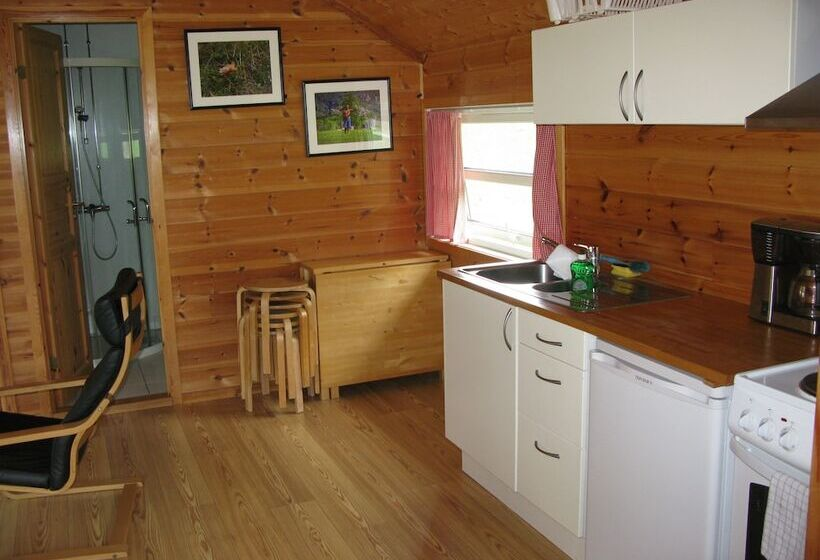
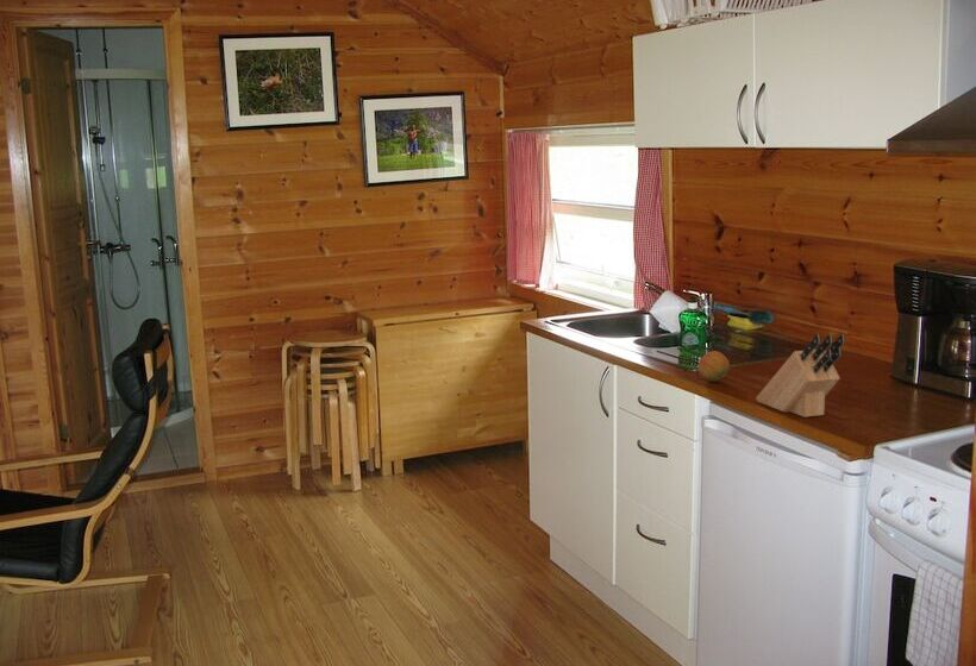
+ knife block (801, 369)
+ fruit (713, 365)
